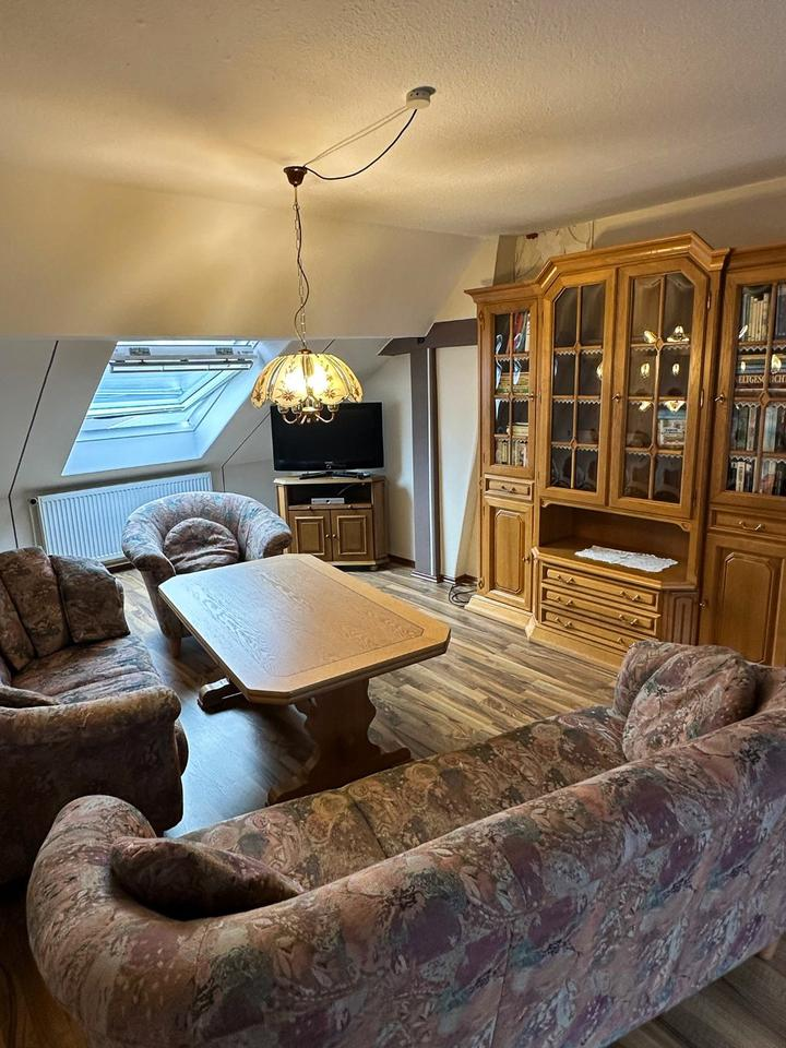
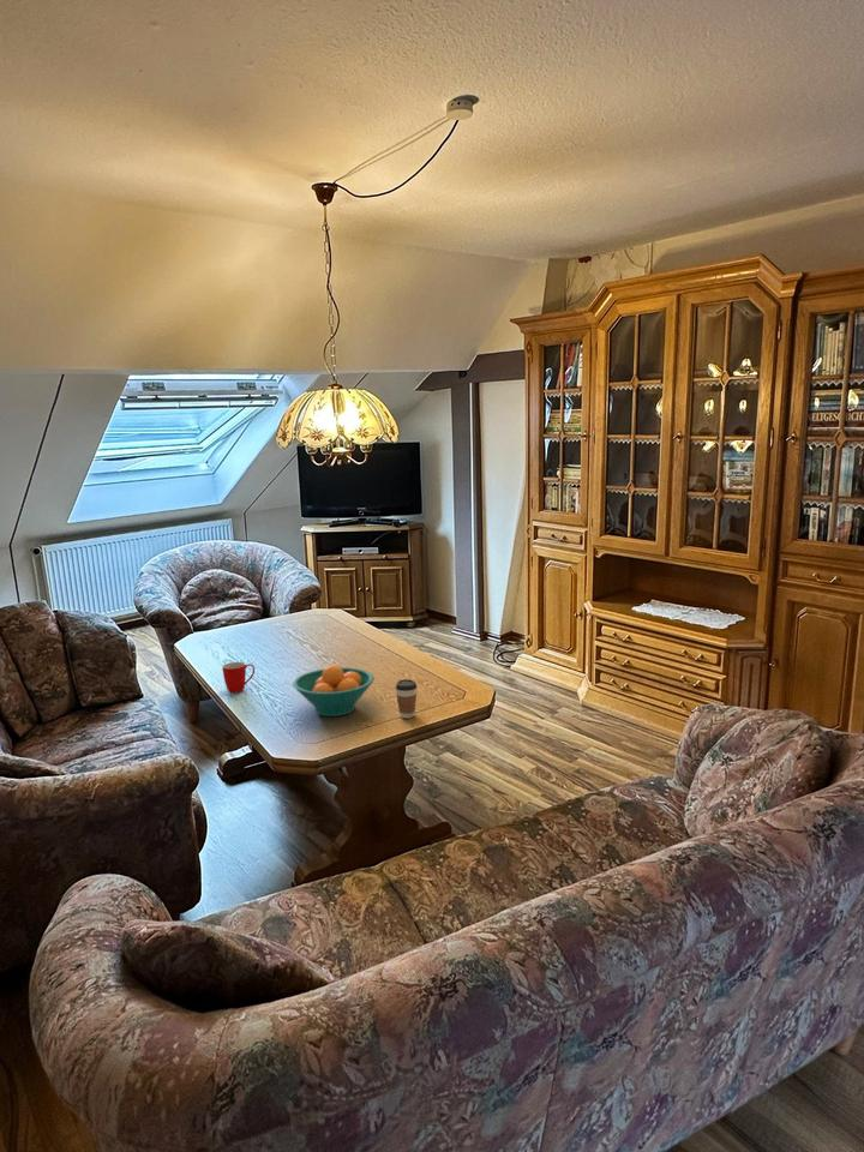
+ fruit bowl (334, 688)
+ coffee cup (406, 698)
+ mug (239, 677)
